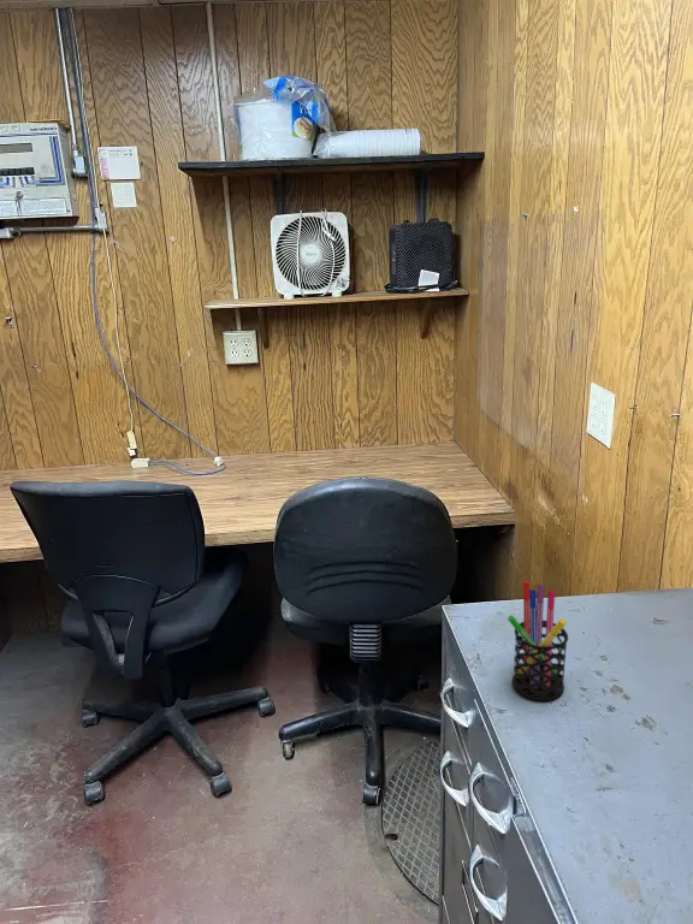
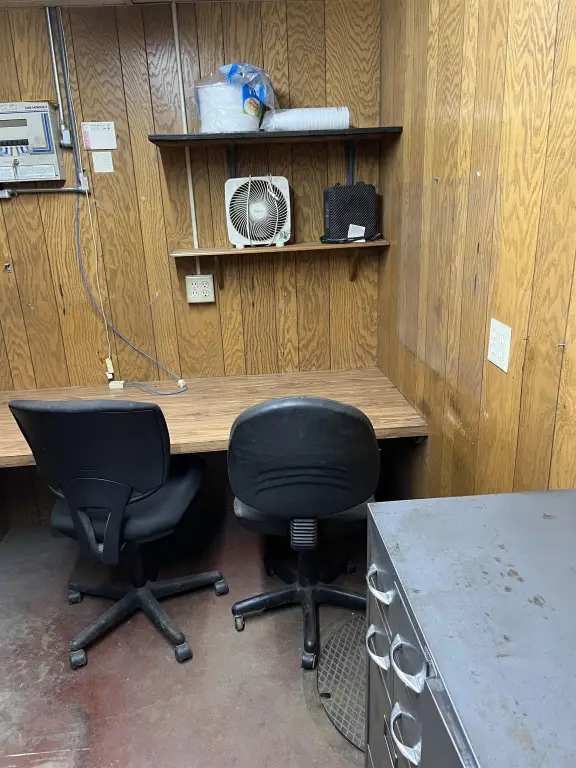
- pen holder (533, 640)
